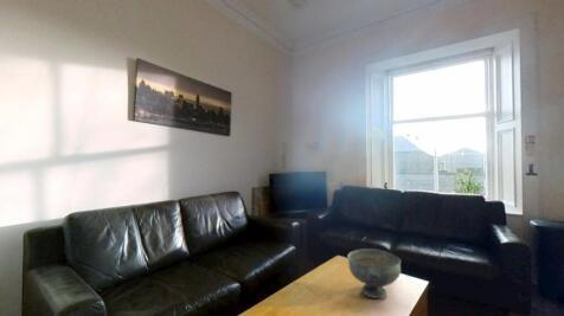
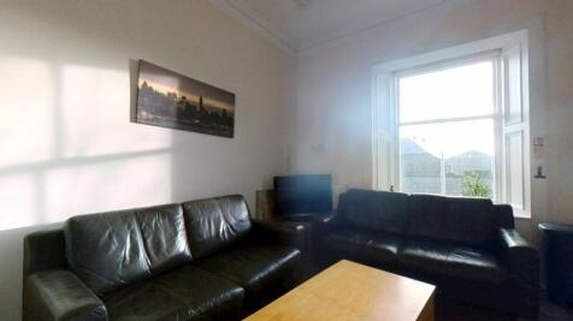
- decorative bowl (373, 273)
